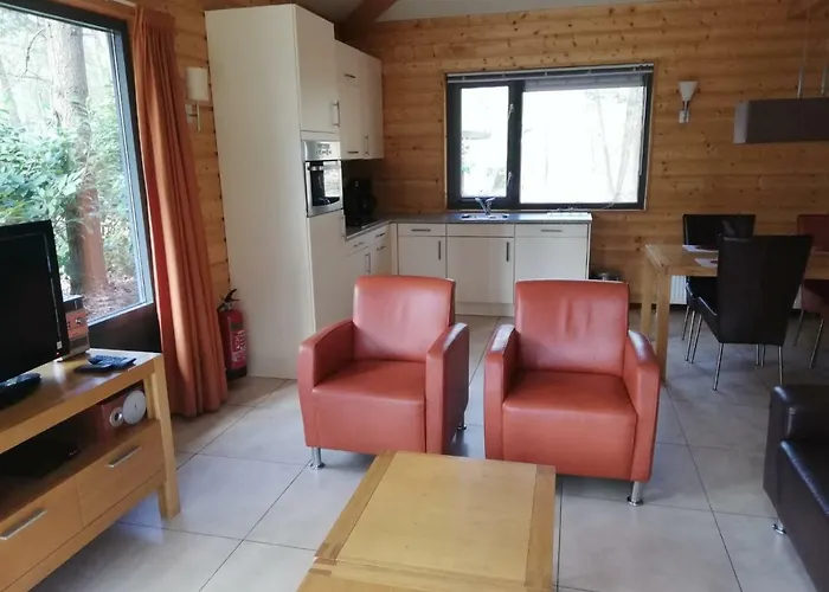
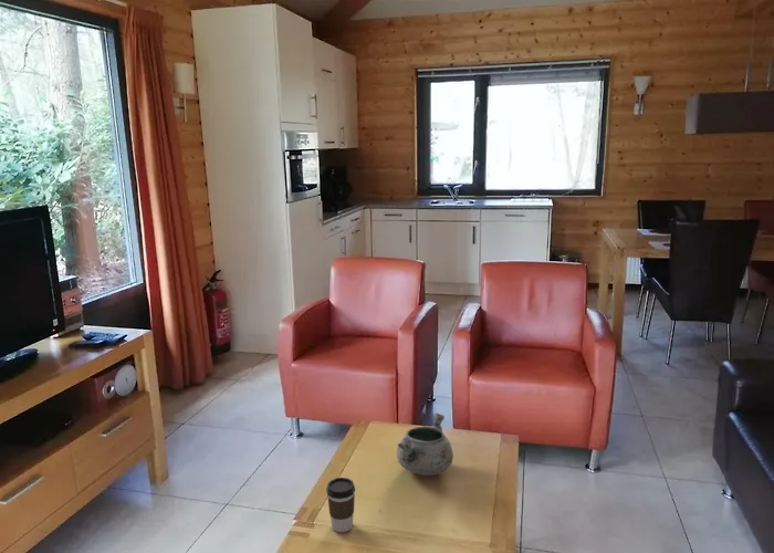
+ coffee cup (341, 504)
+ decorative bowl (425, 447)
